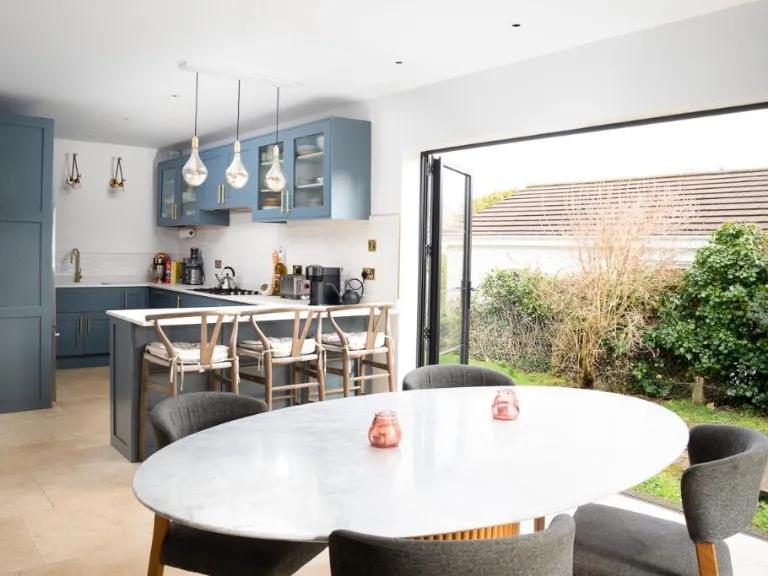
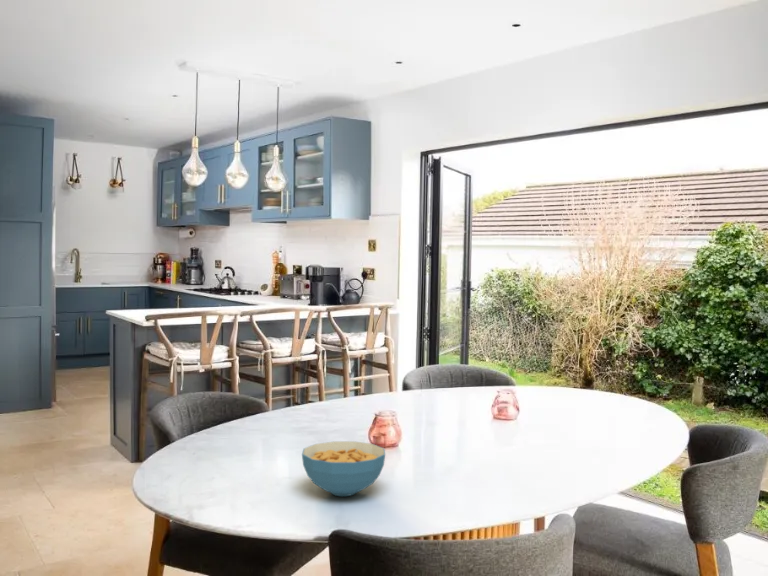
+ cereal bowl (343, 471)
